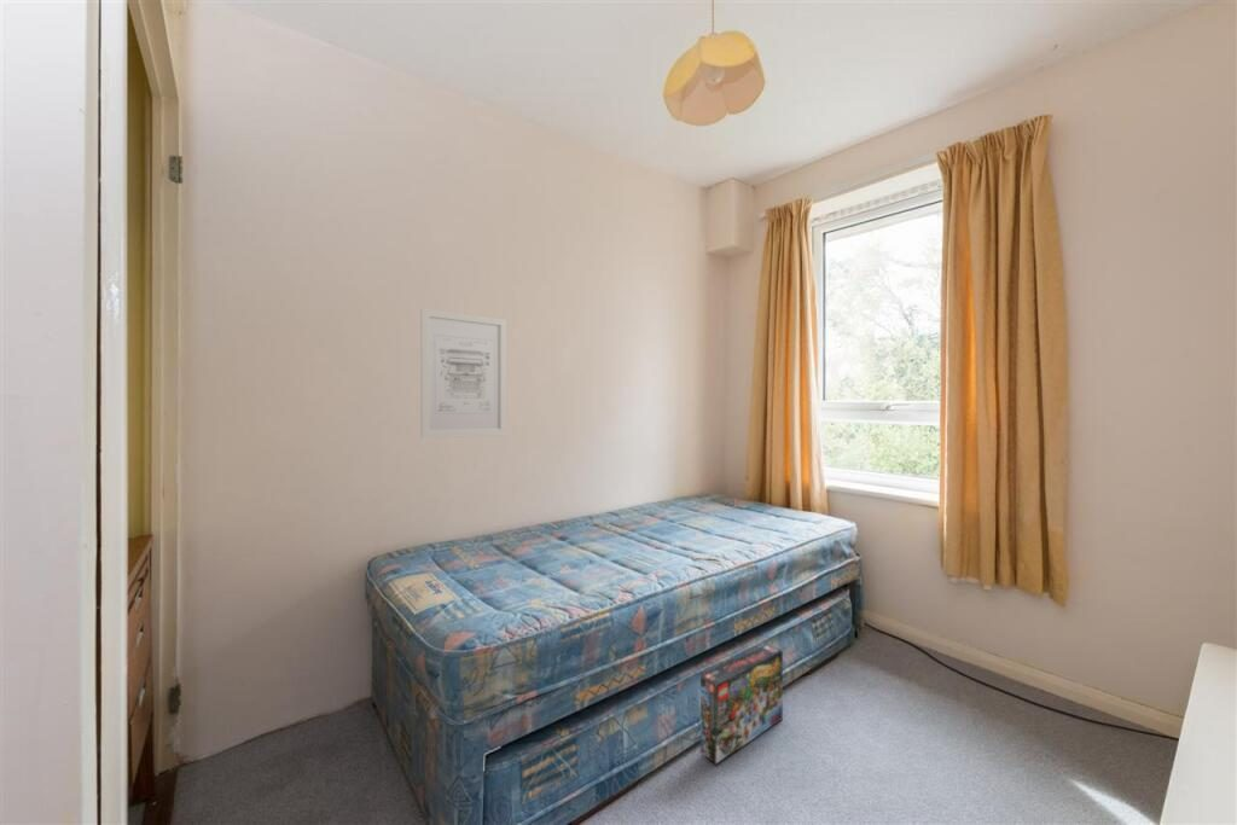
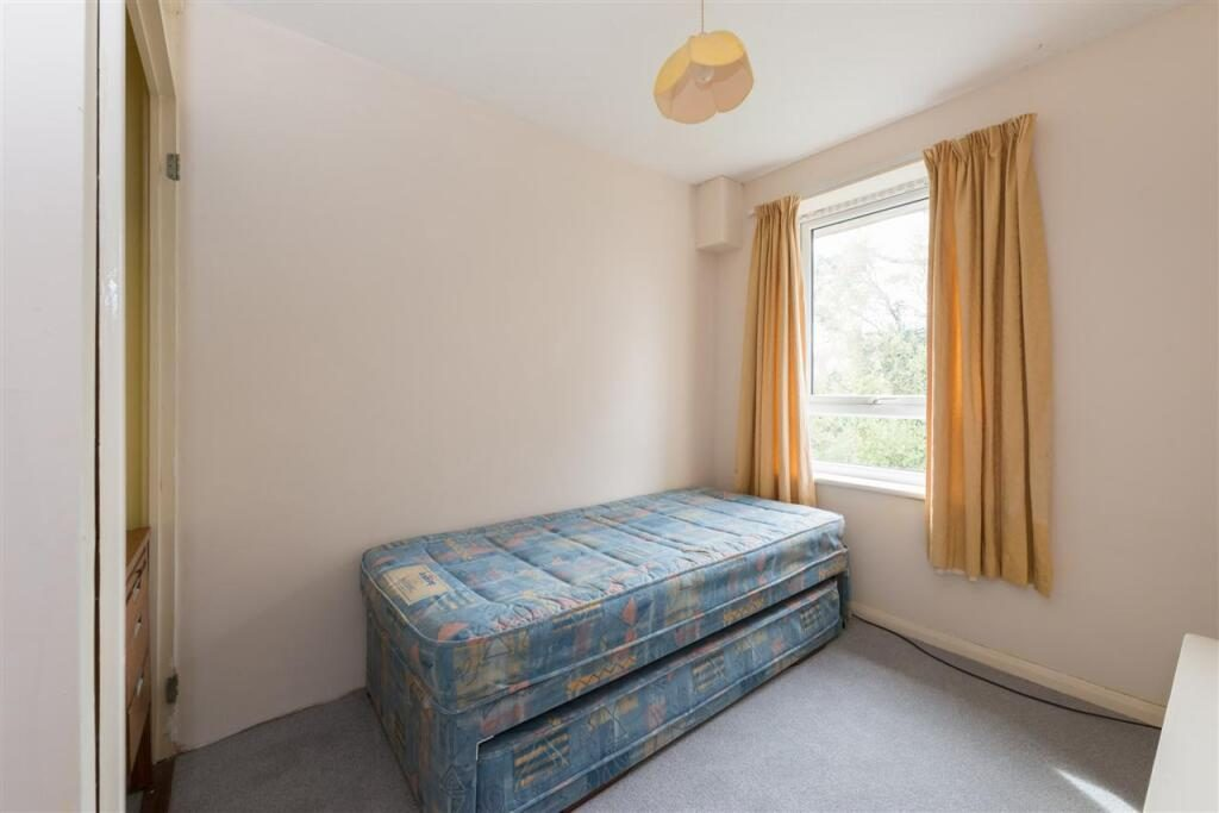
- box (743, 698)
- wall art (465, 374)
